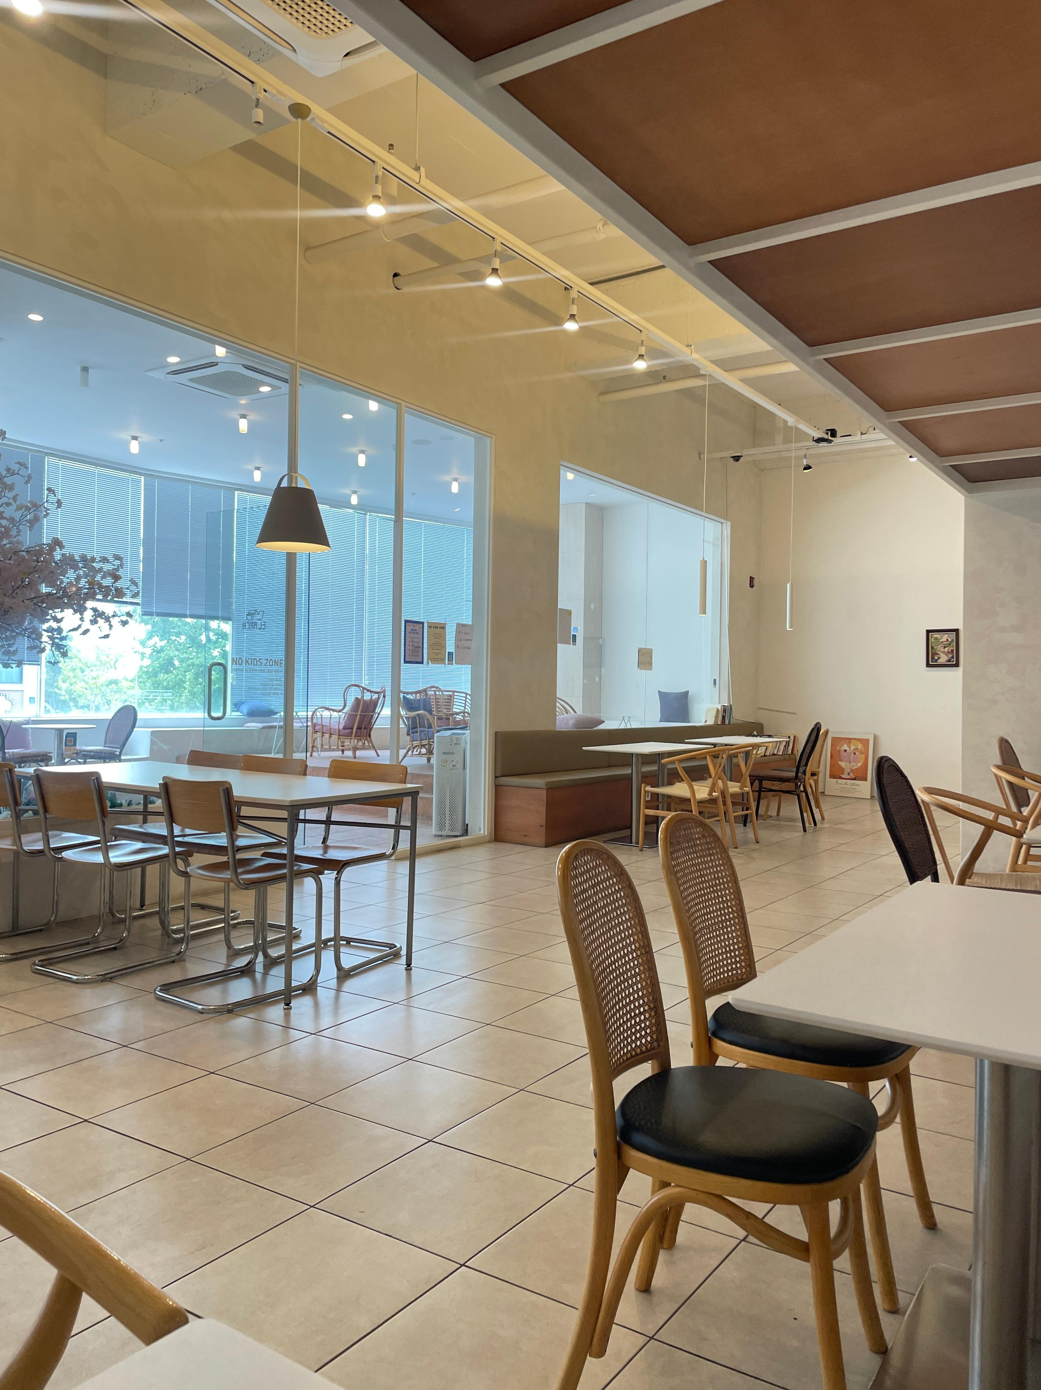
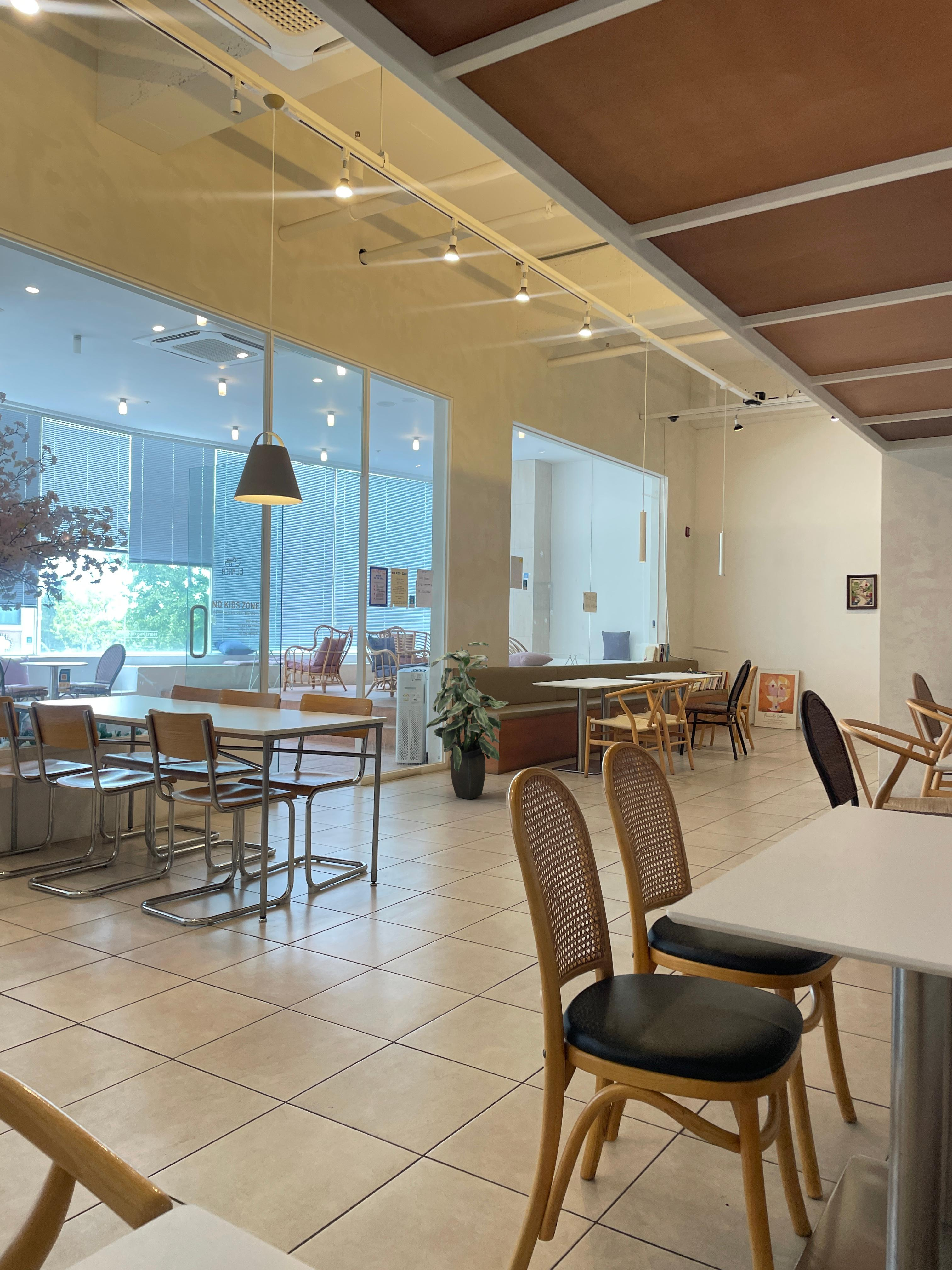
+ indoor plant (469, 721)
